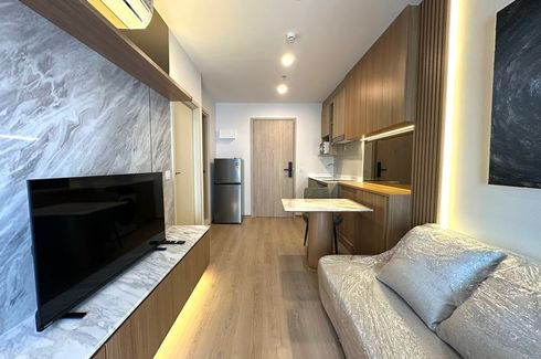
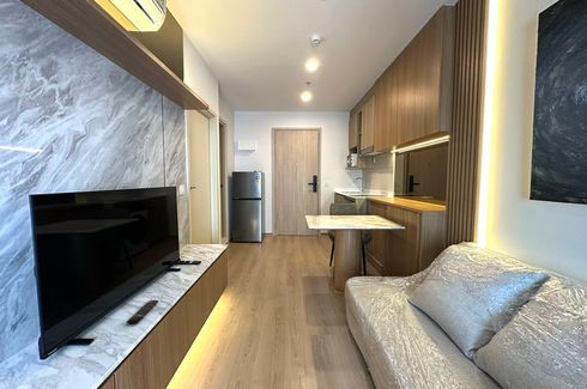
+ remote control (144, 310)
